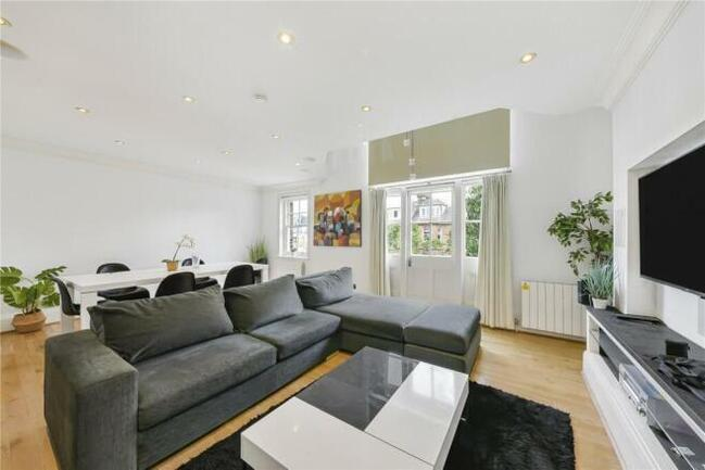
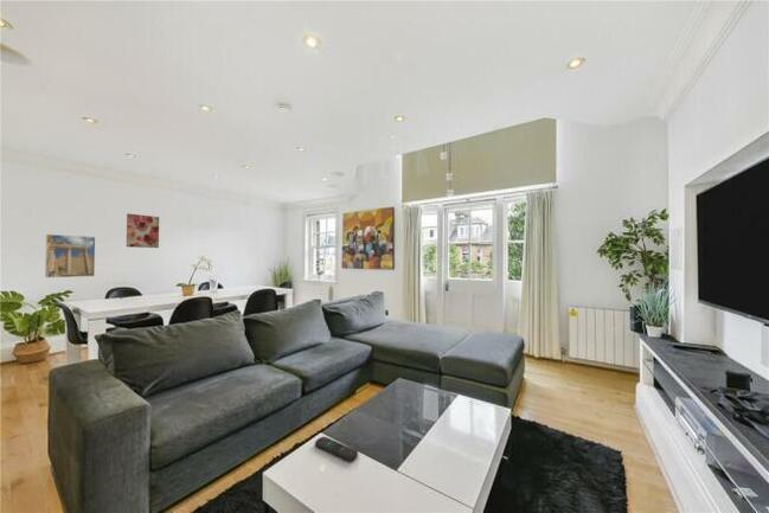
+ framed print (71, 256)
+ remote control (335, 448)
+ wall art (142, 231)
